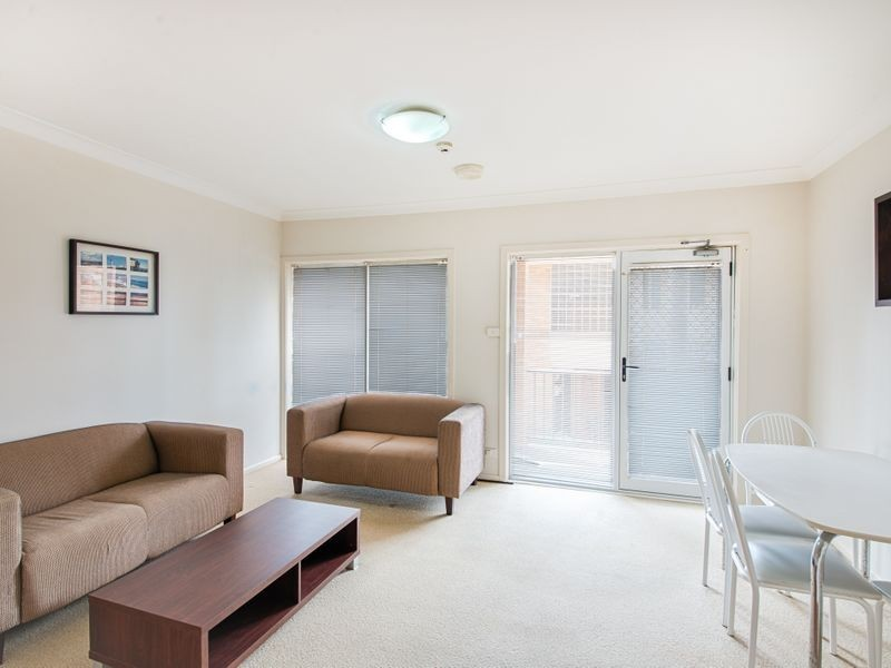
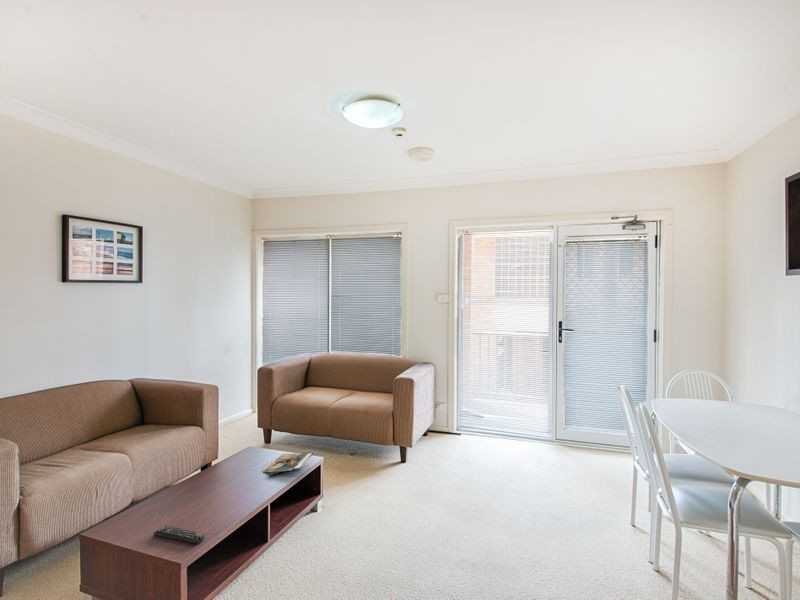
+ remote control (178, 534)
+ magazine (288, 461)
